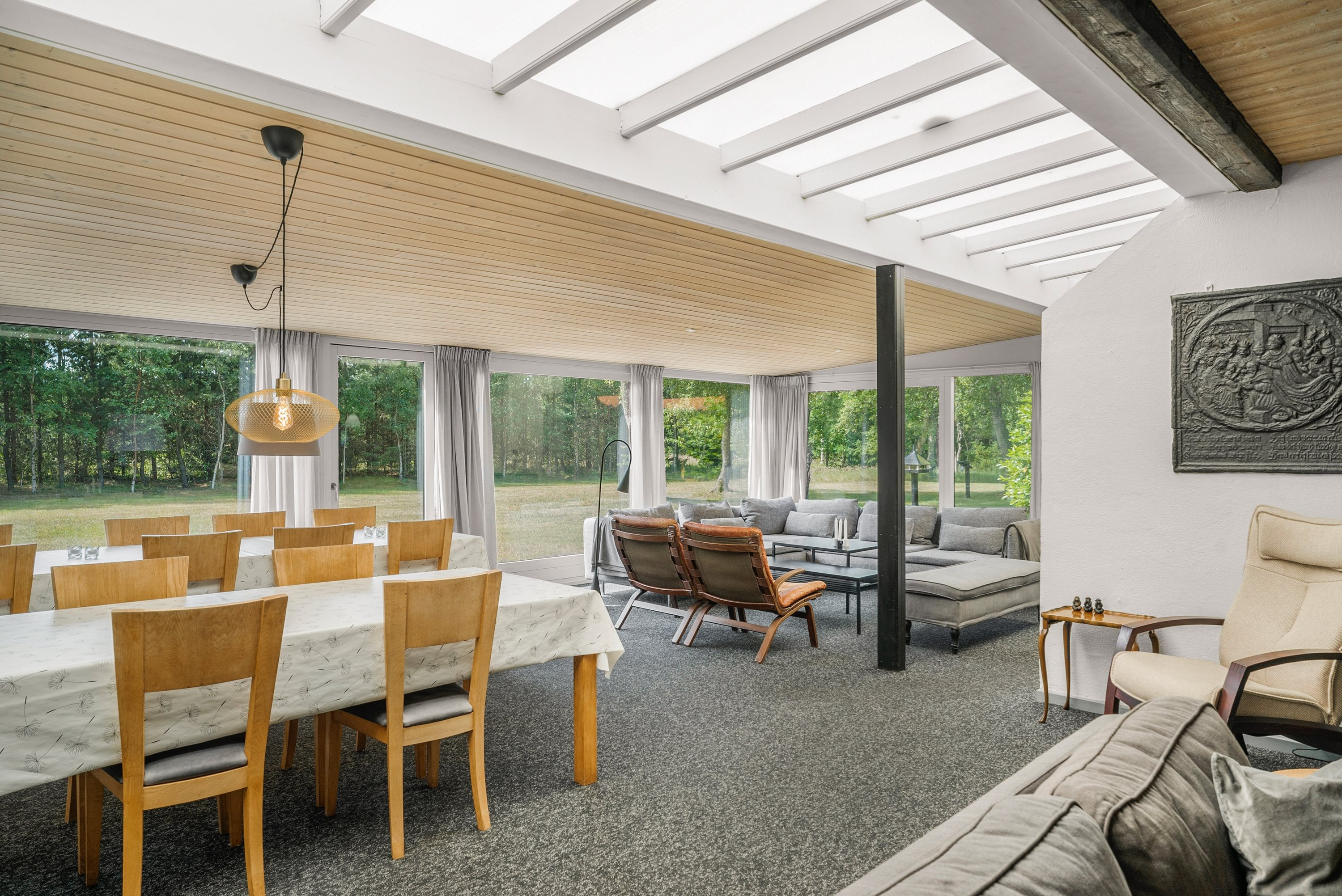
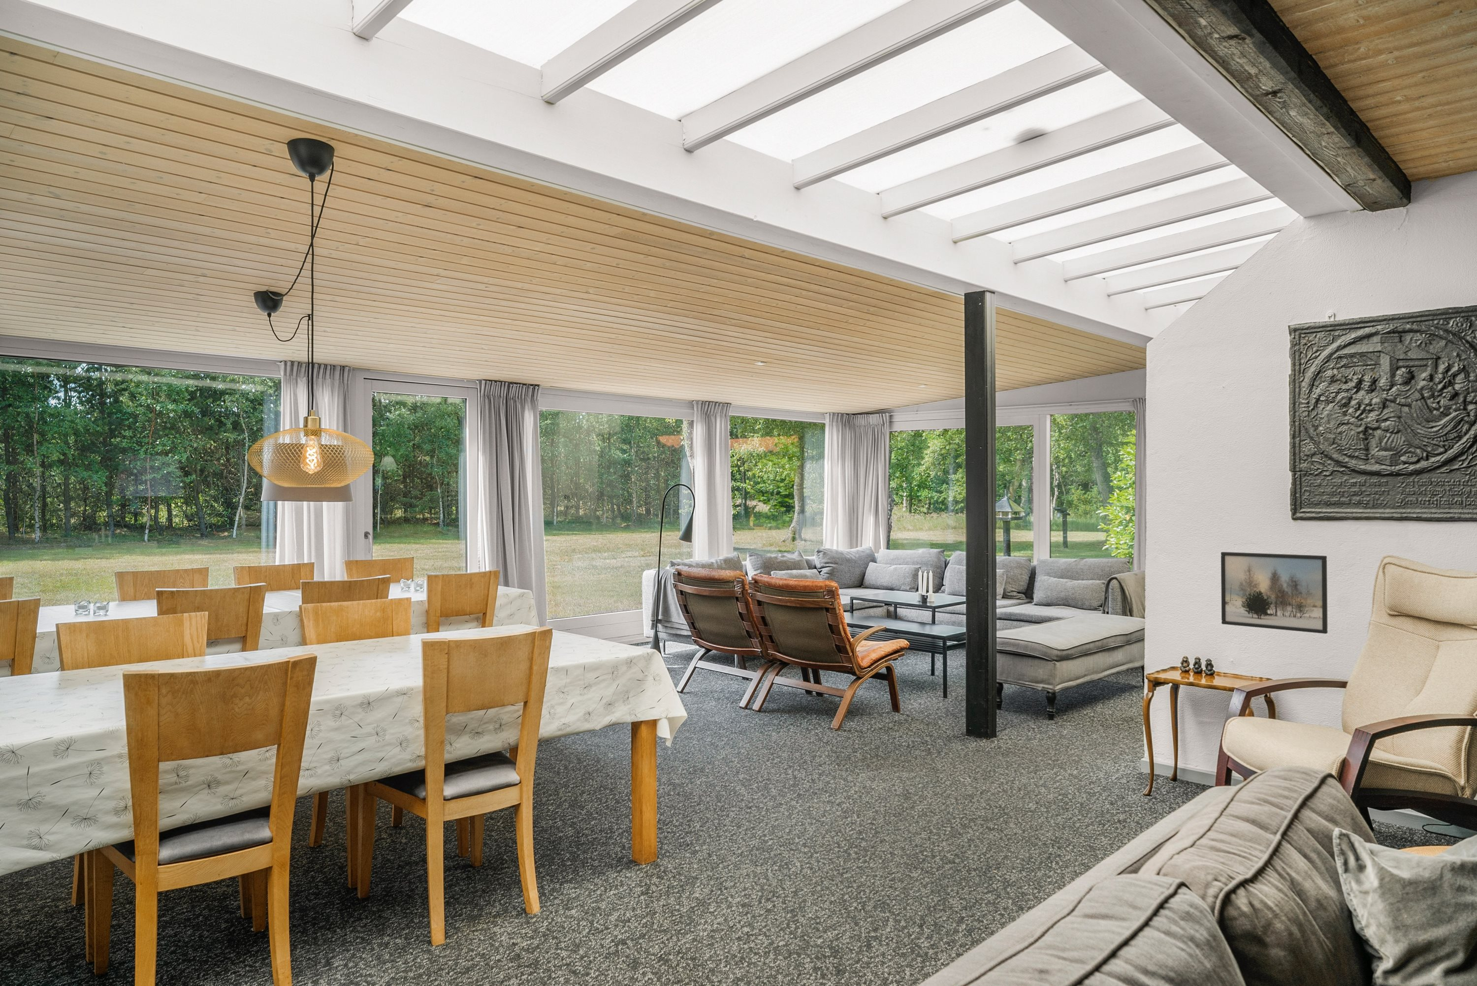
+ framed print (1272, 591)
